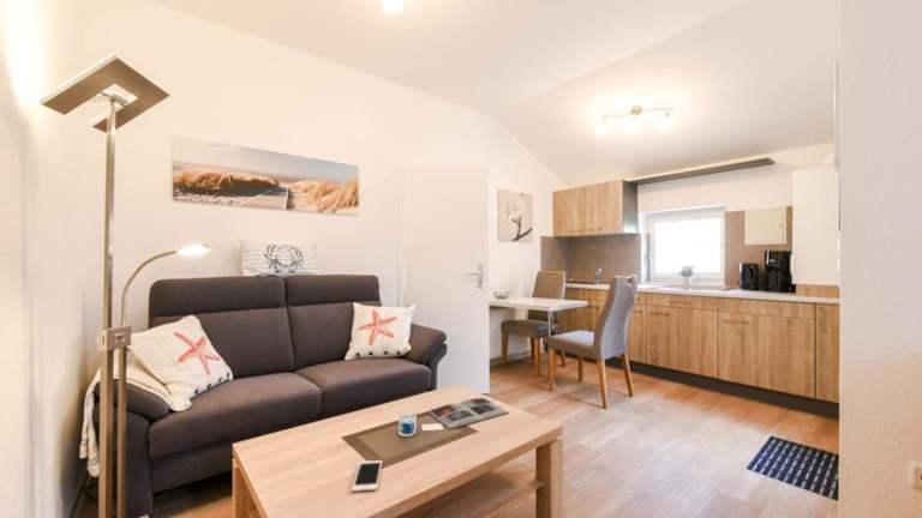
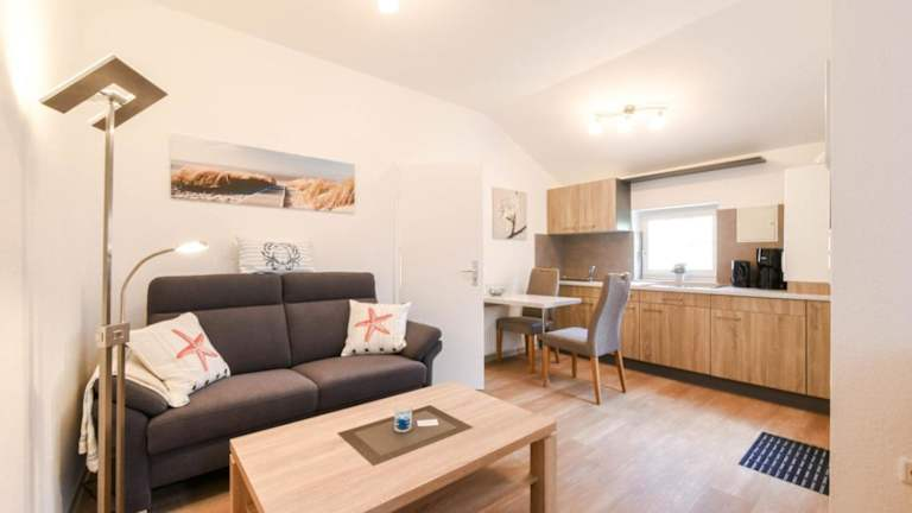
- magazine (468, 410)
- cell phone (367, 475)
